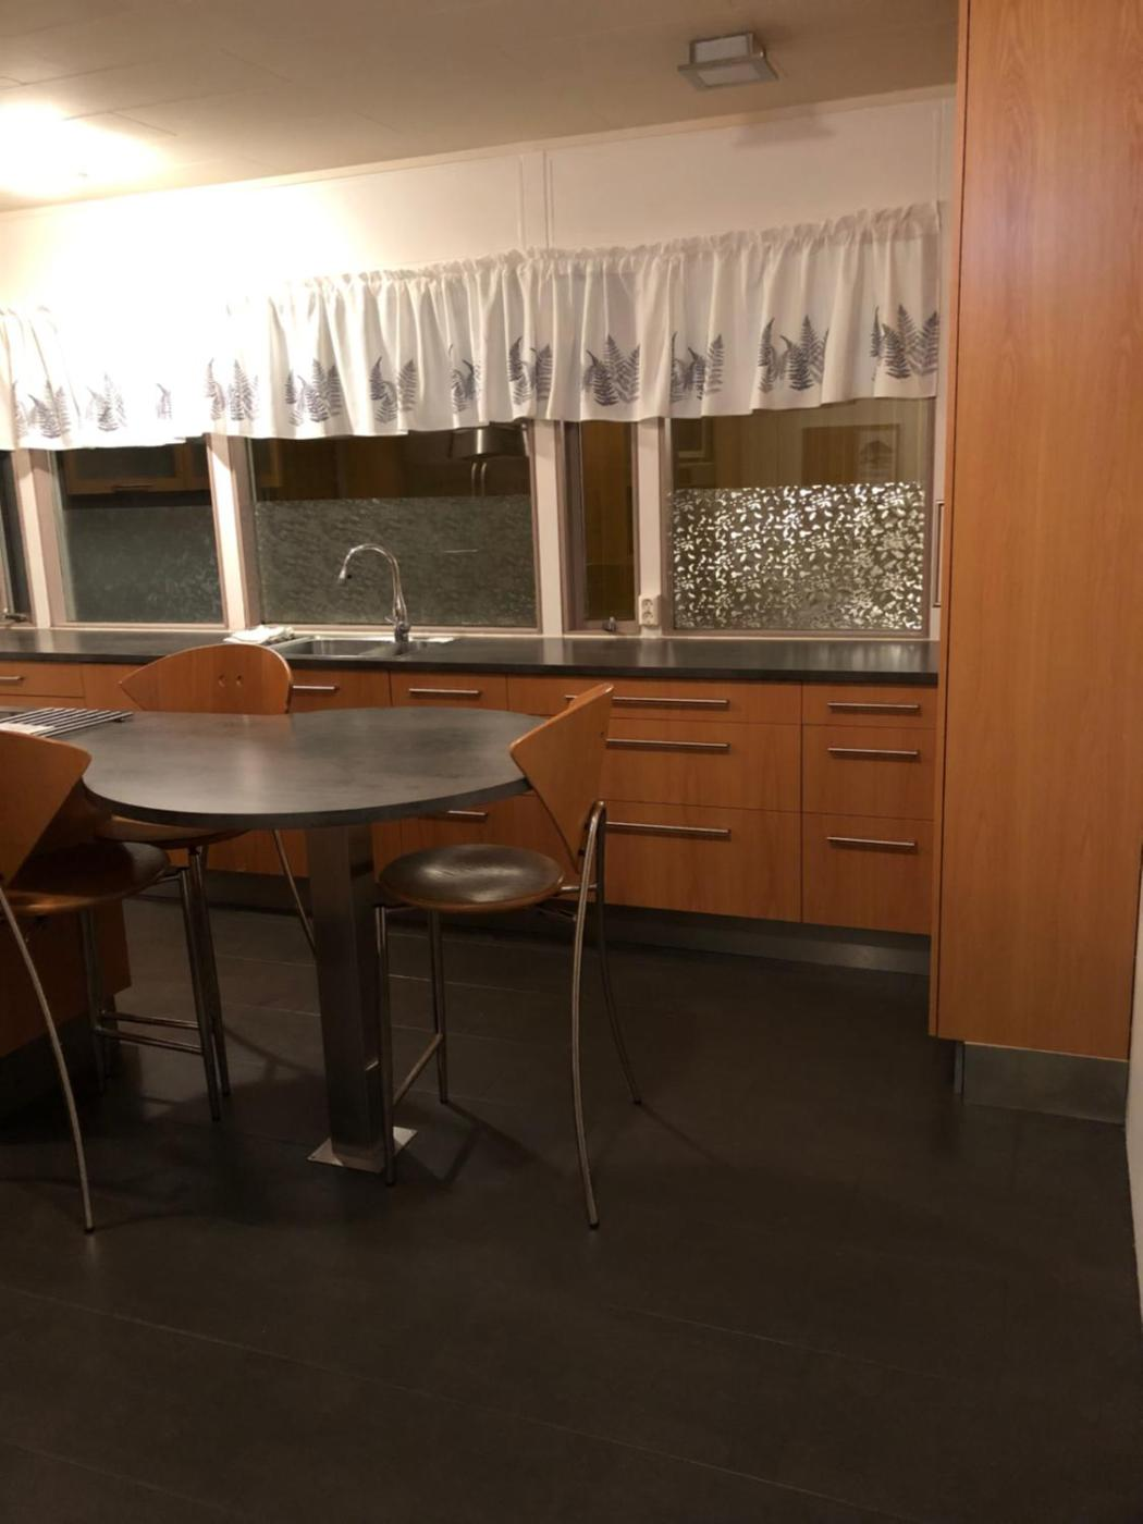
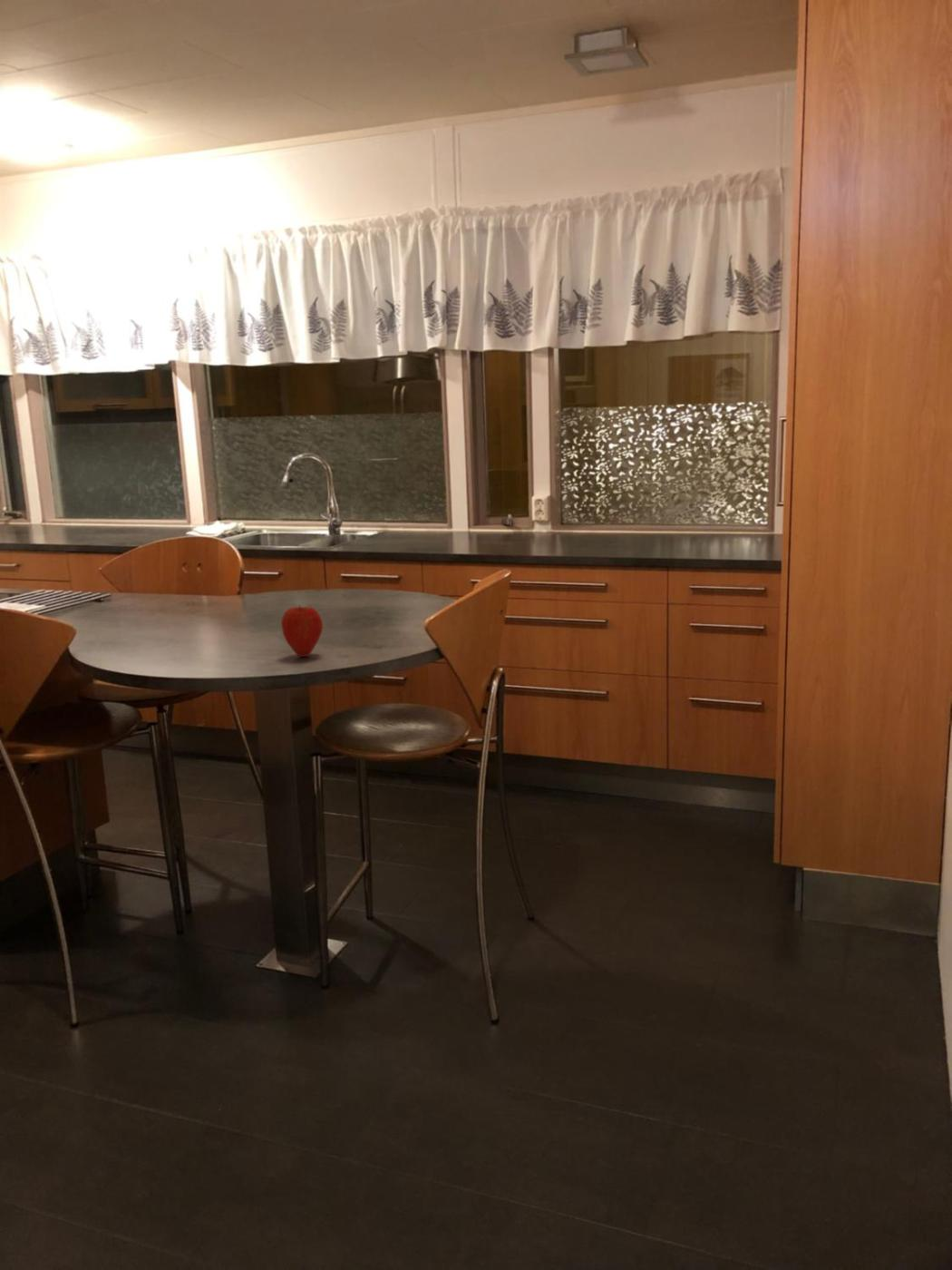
+ apple (302, 630)
